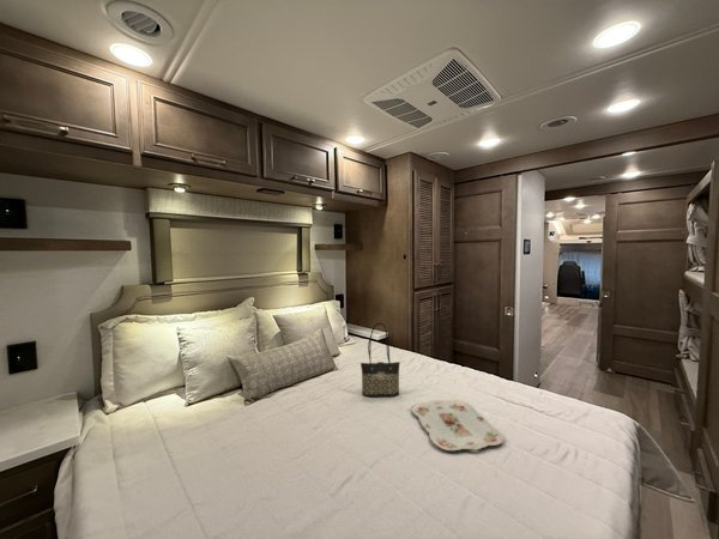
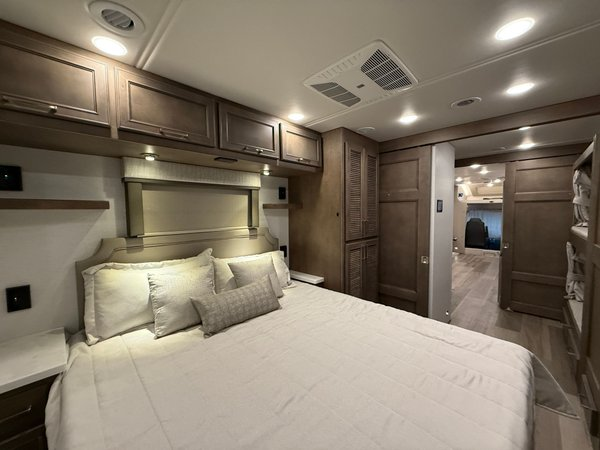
- tote bag (380, 362)
- serving tray (453, 422)
